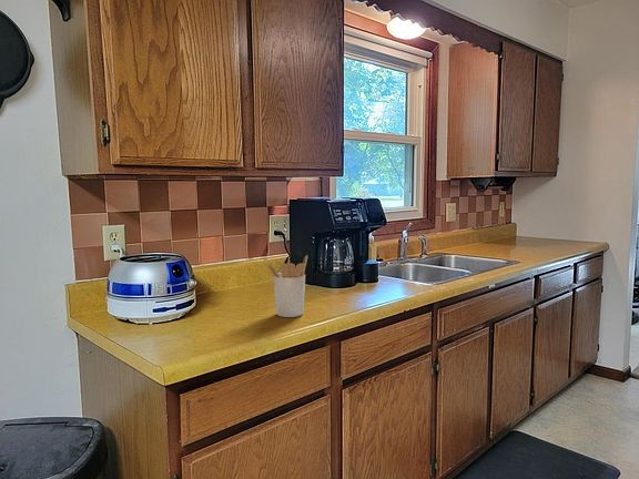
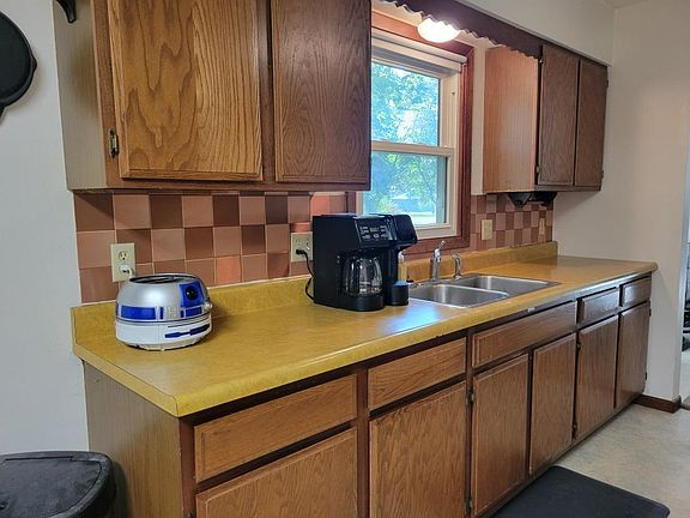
- utensil holder (291, 286)
